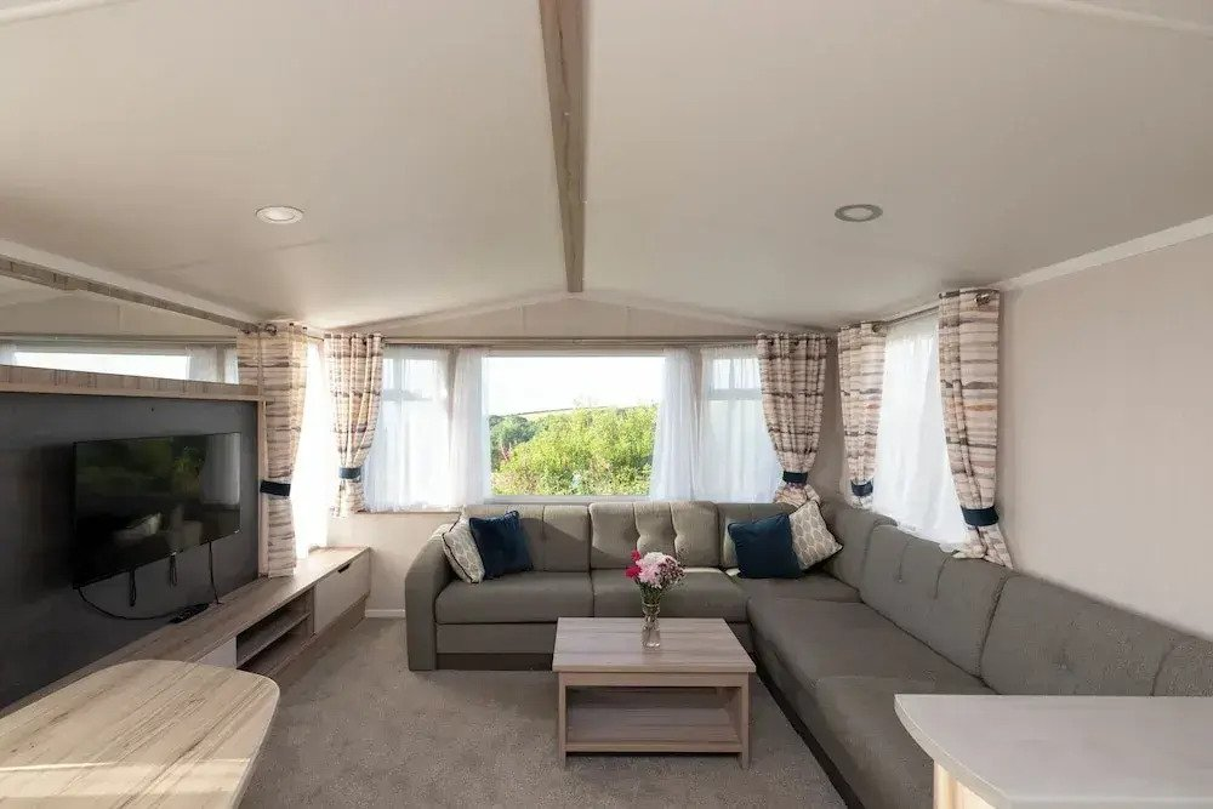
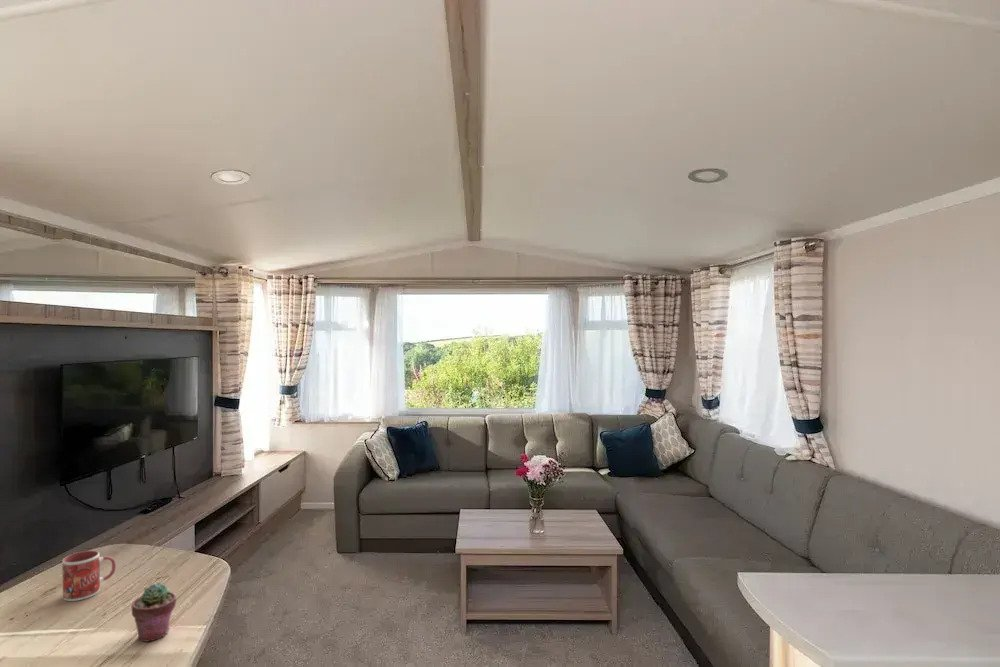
+ potted succulent (154, 609)
+ mug (90, 573)
